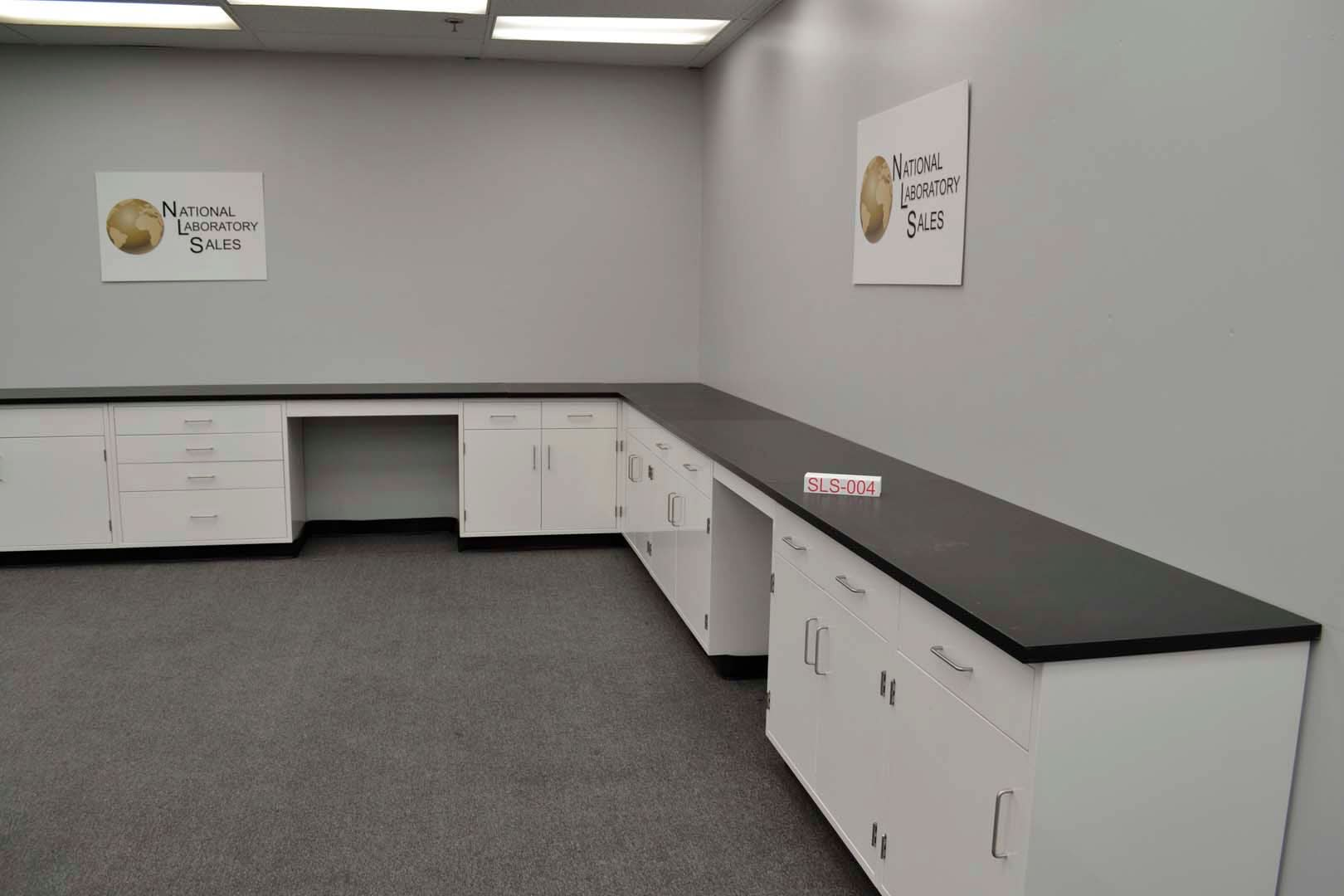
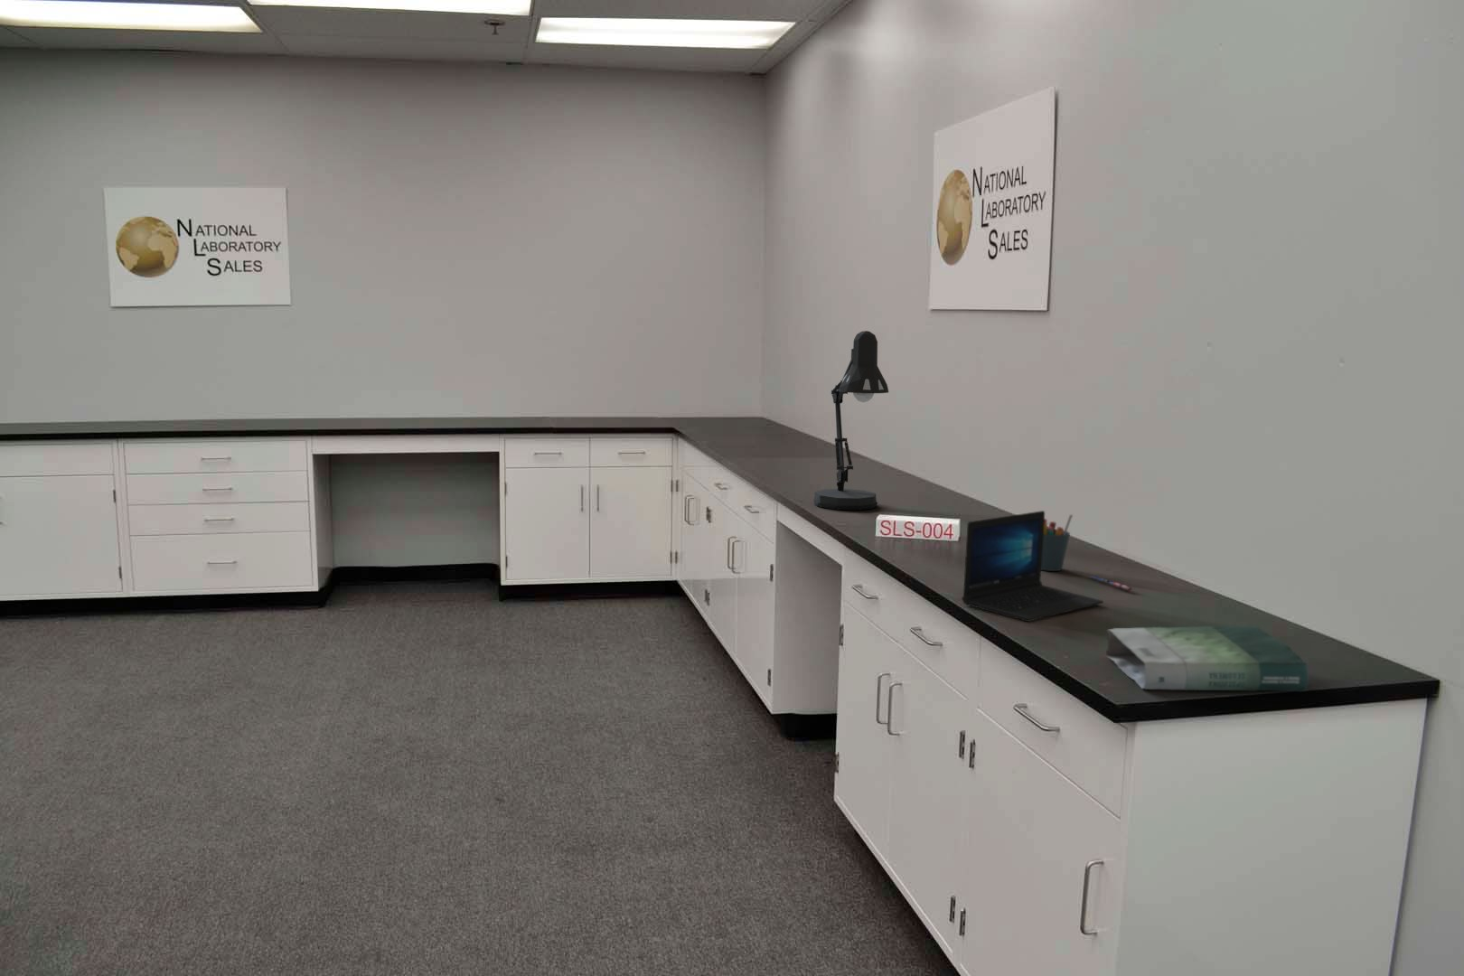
+ desk lamp (841, 418)
+ laptop (1035, 563)
+ pen (1109, 581)
+ pen holder (1050, 540)
+ book (1201, 655)
